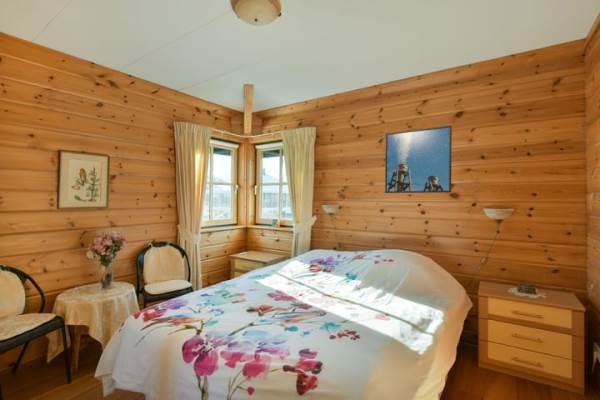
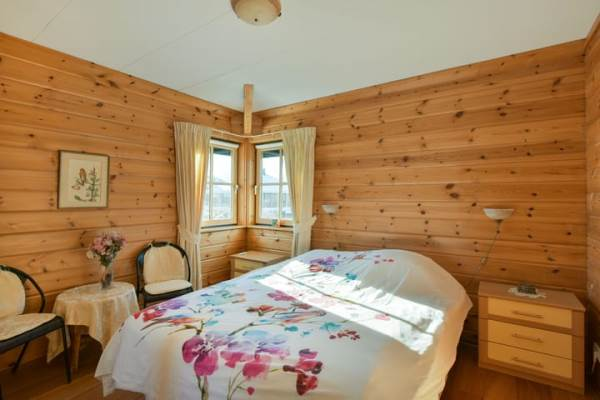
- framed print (416, 161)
